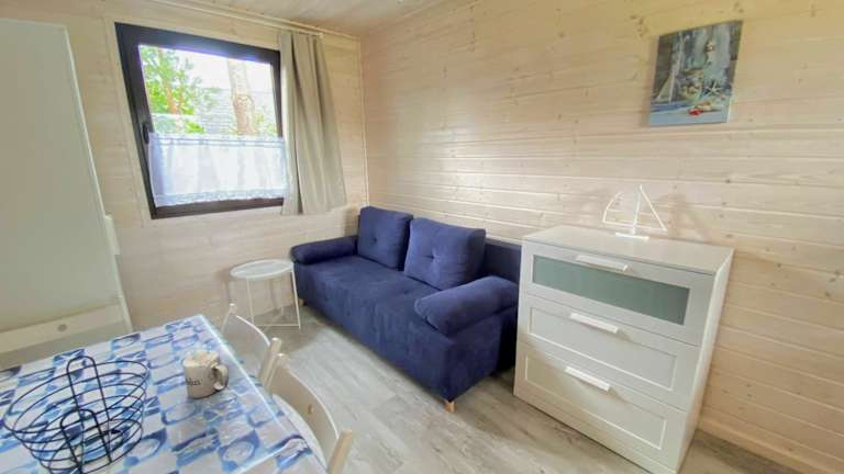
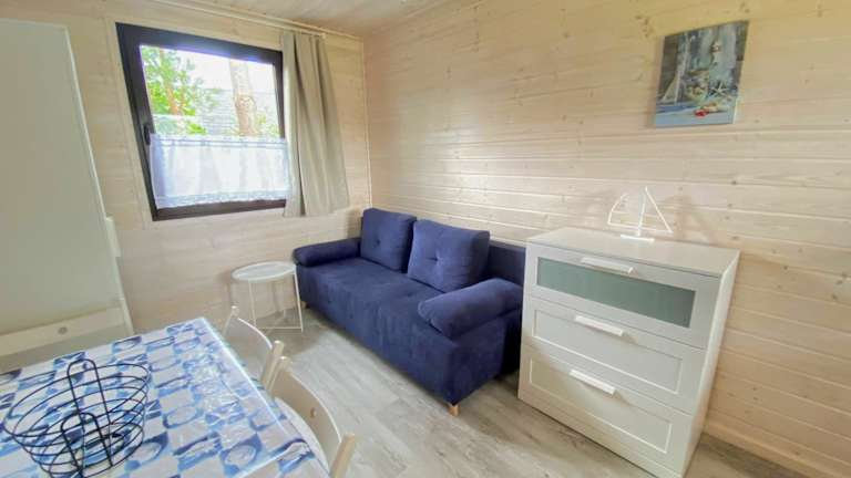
- mug (207, 374)
